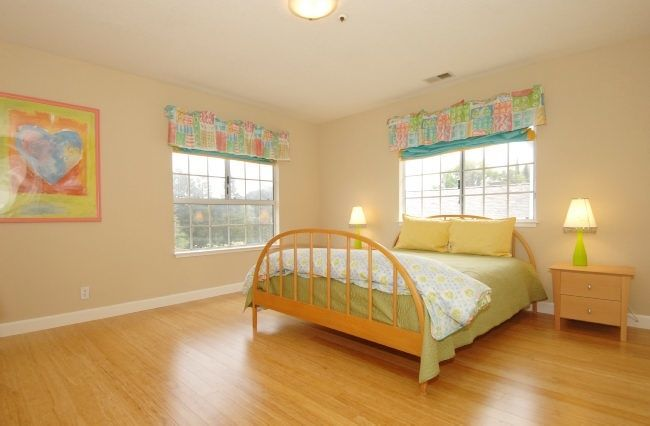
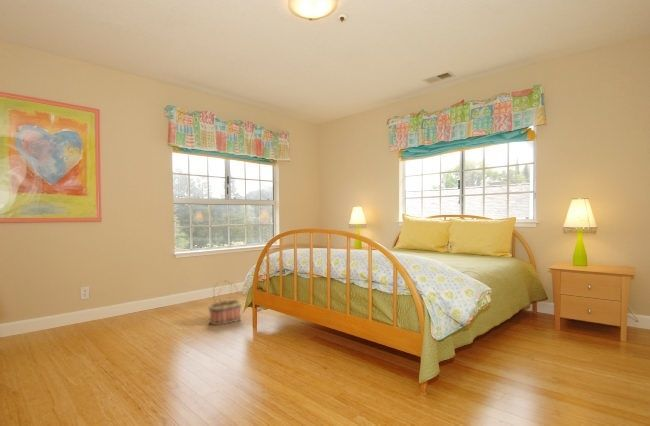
+ basket (225, 301)
